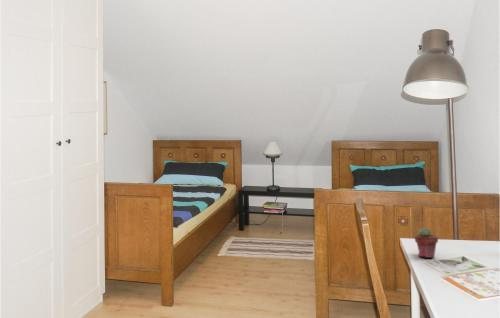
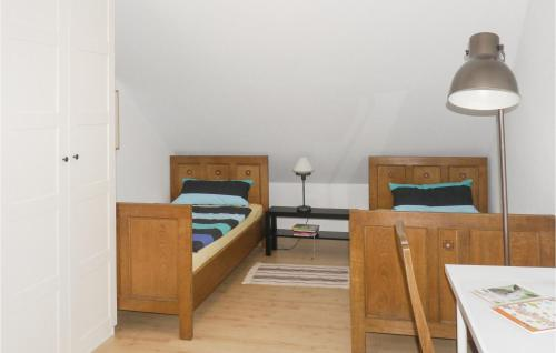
- potted succulent (426, 241)
